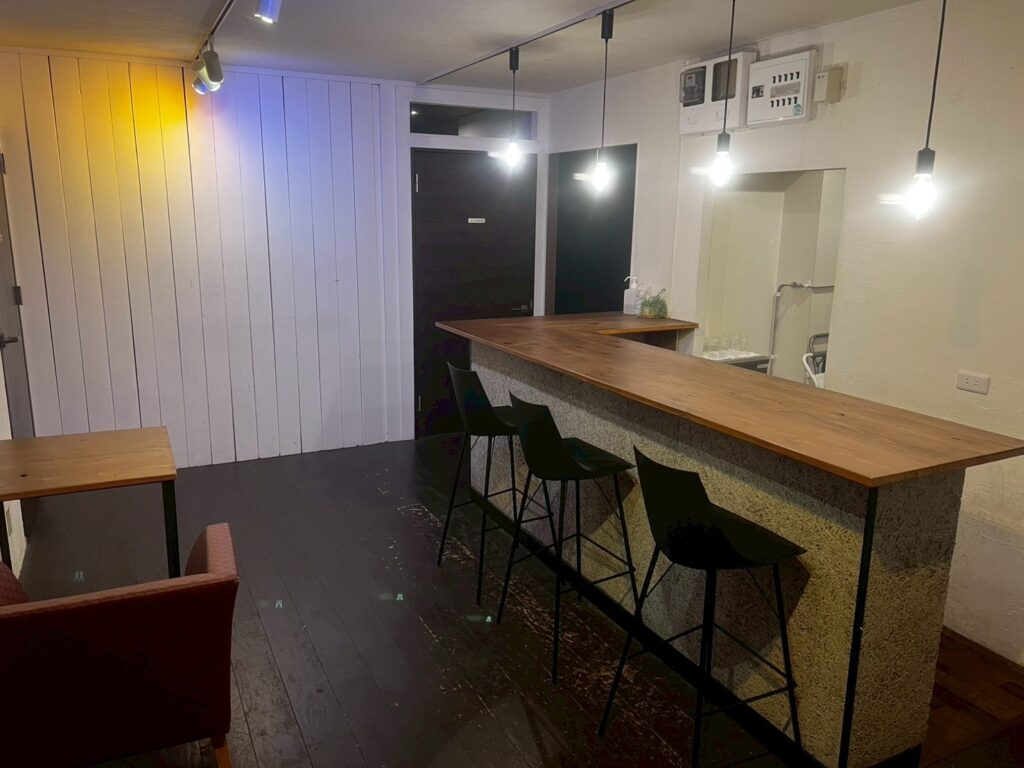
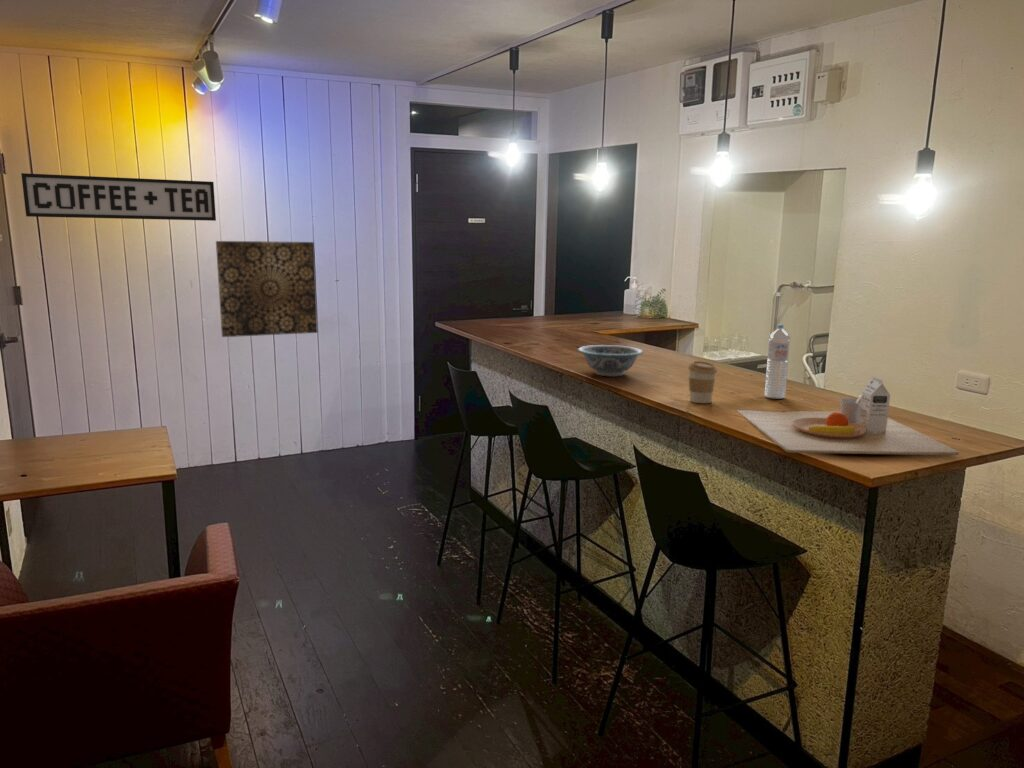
+ cutting board (840, 403)
+ bowl (610, 361)
+ wall art (268, 288)
+ coffee cup (701, 381)
+ sign (124, 198)
+ water bottle (777, 361)
